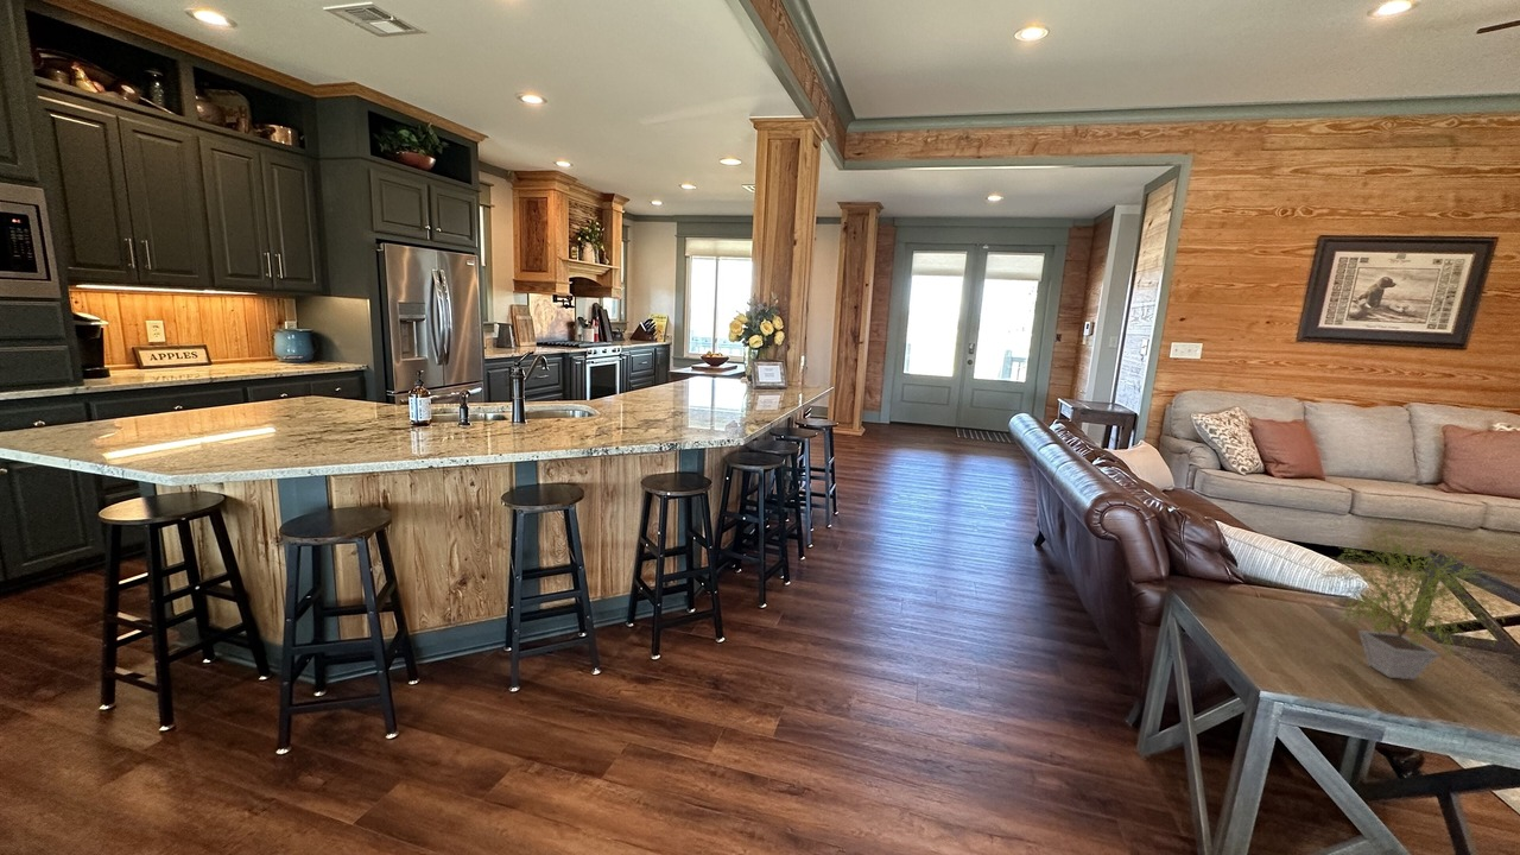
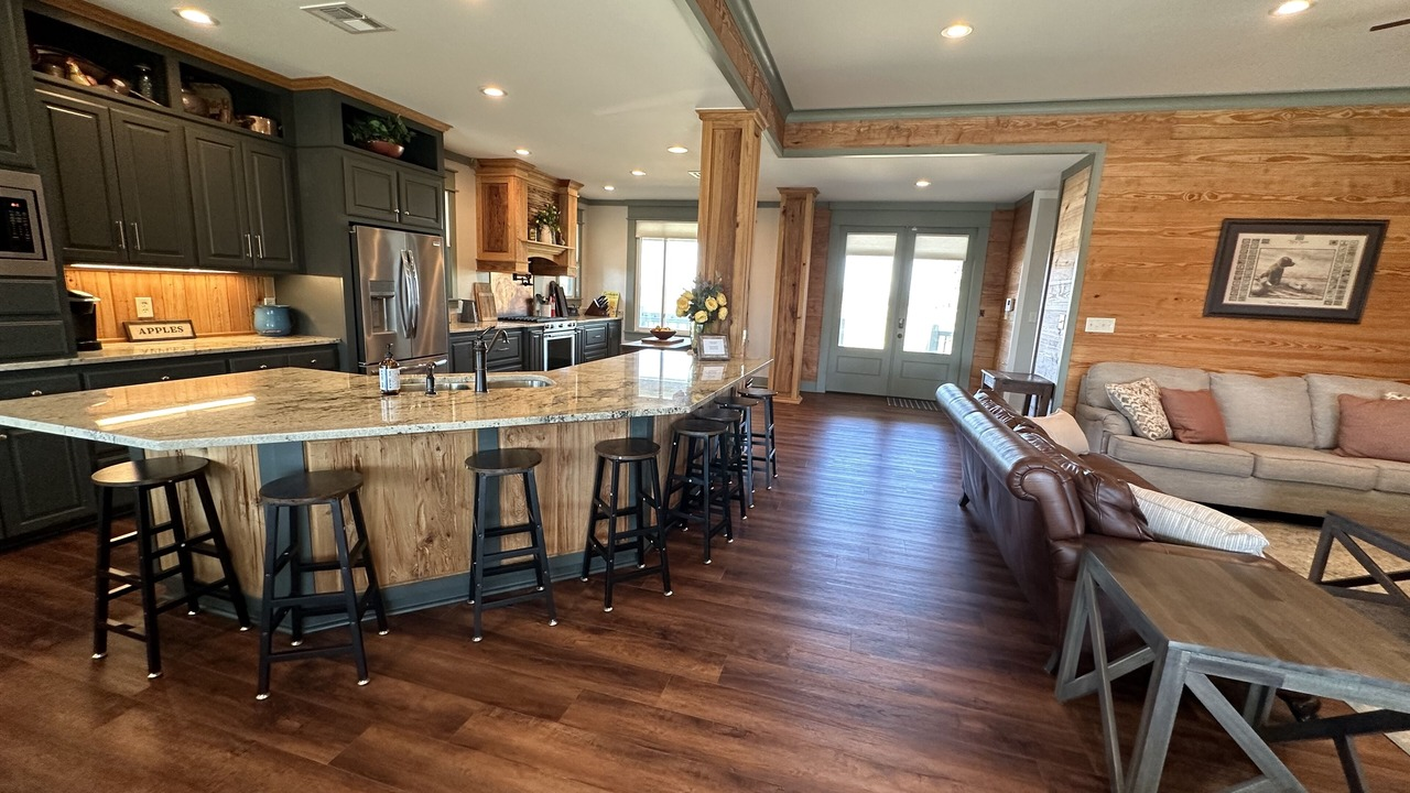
- potted plant (1408, 604)
